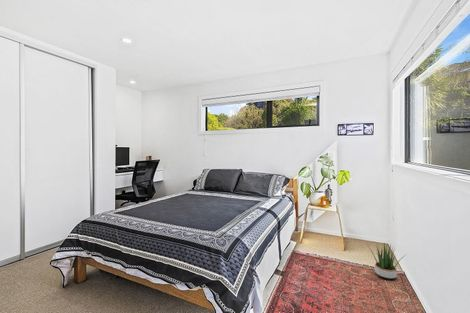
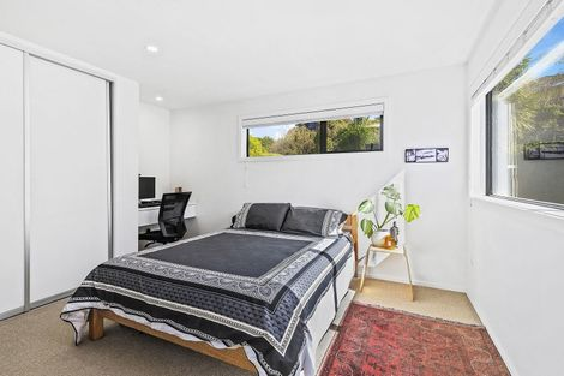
- potted plant (385, 260)
